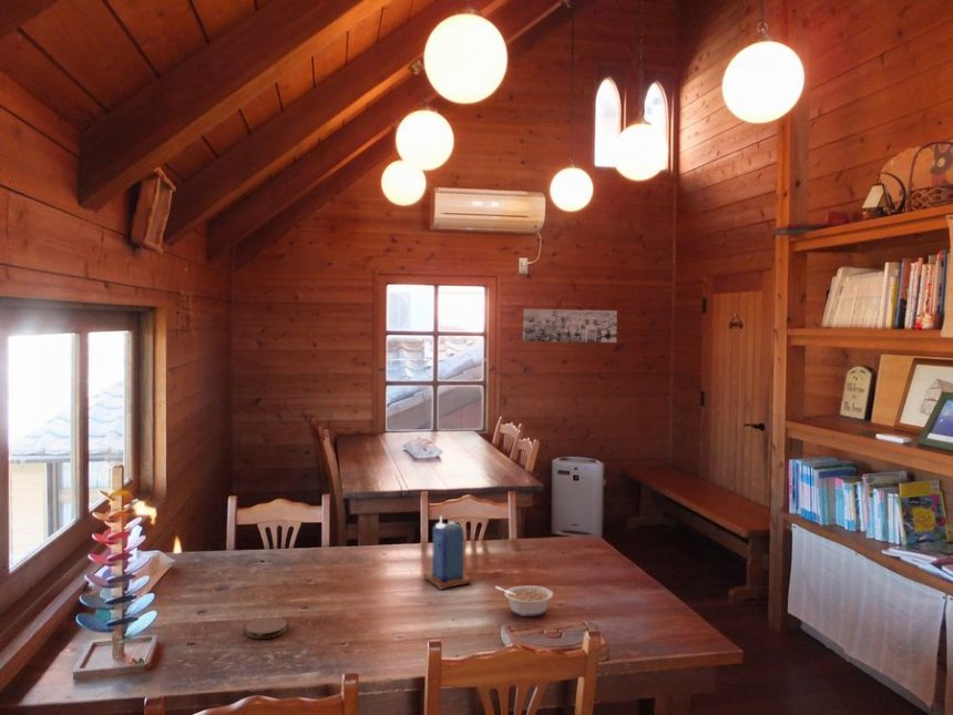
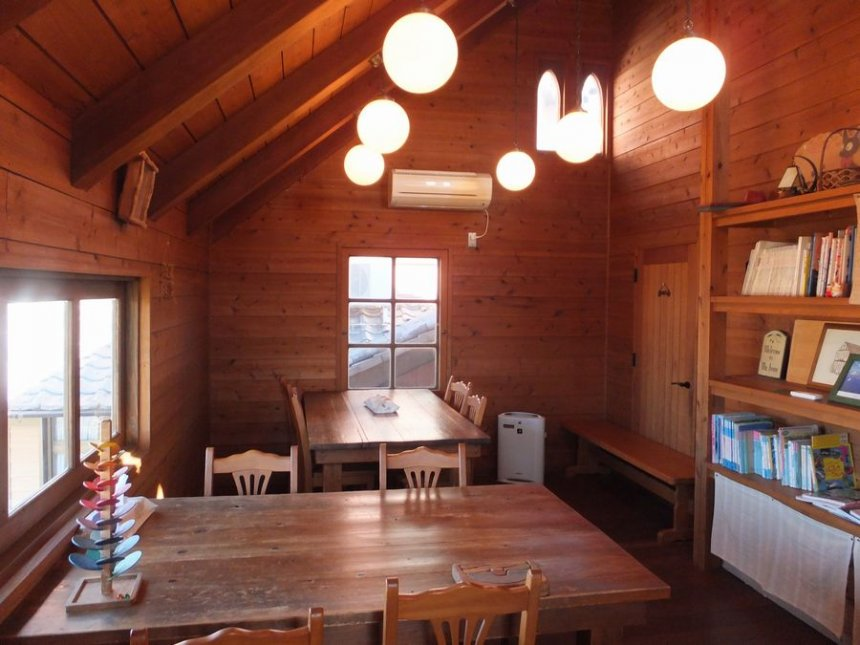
- legume (526, 600)
- coaster (266, 627)
- candle (447, 549)
- wall art (570, 326)
